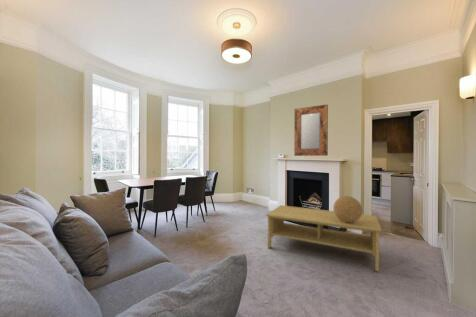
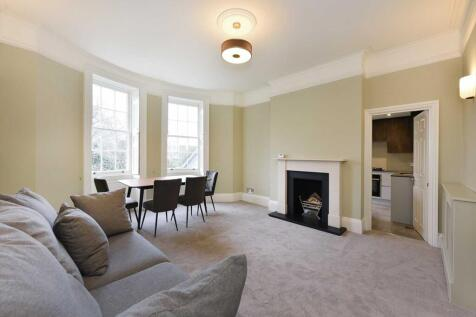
- coffee table (320, 232)
- decorative sphere (347, 208)
- home mirror (310, 131)
